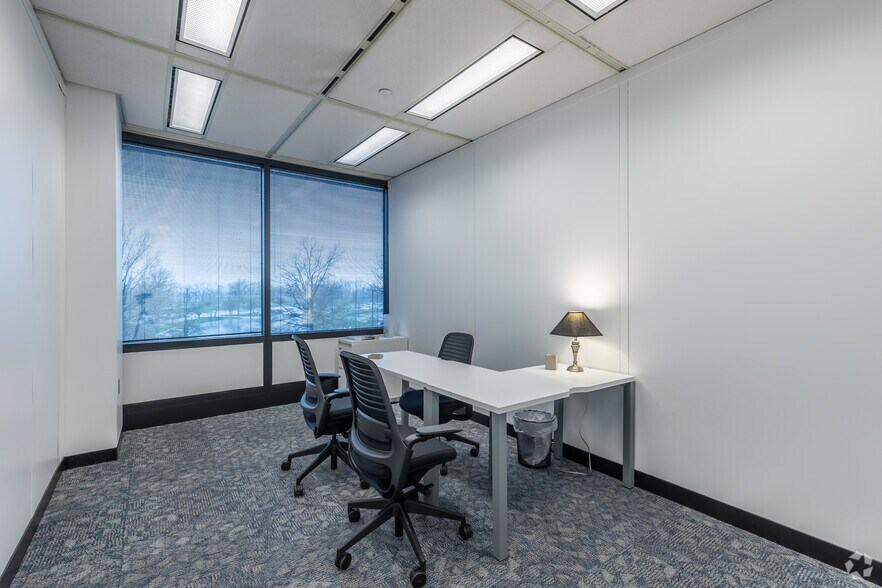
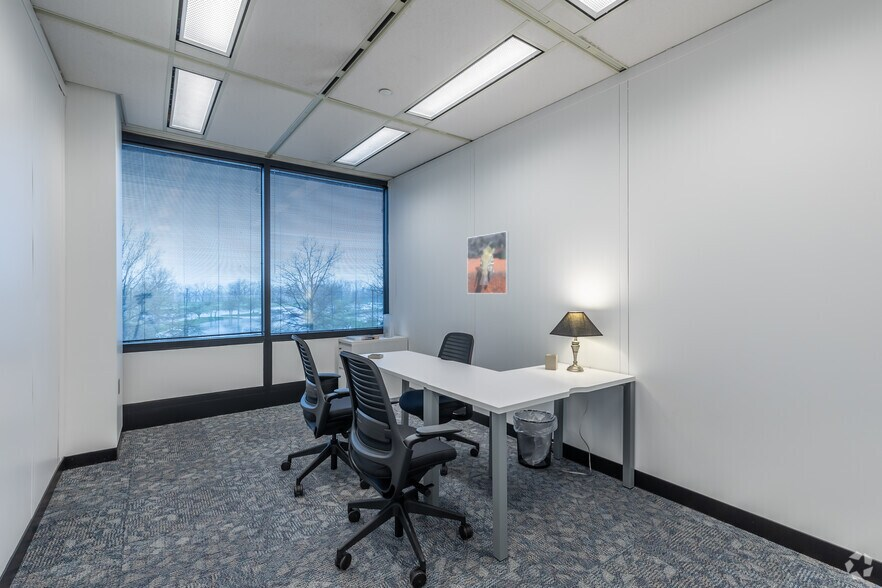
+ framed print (486, 264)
